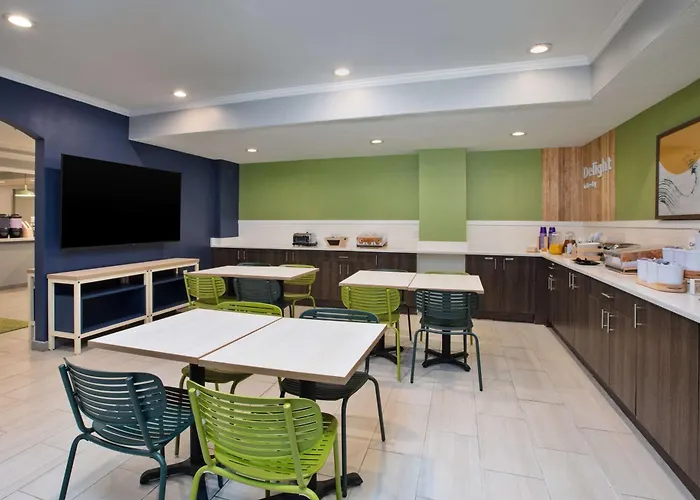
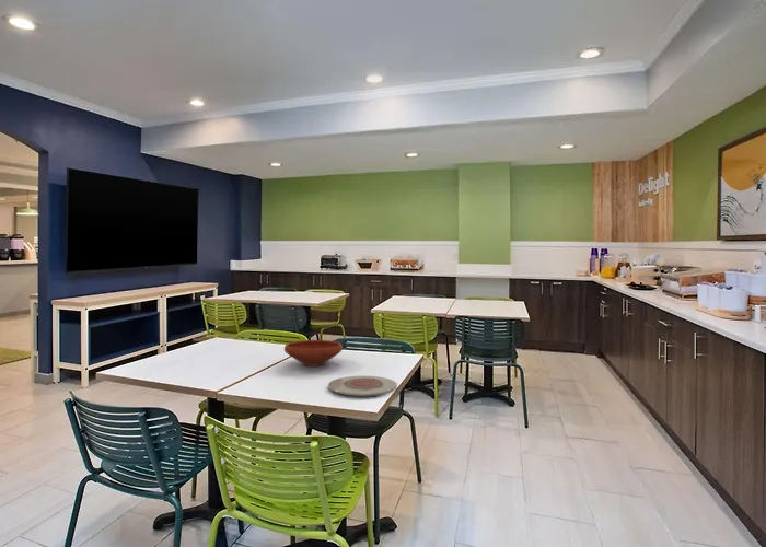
+ plate (362, 384)
+ bowl (313, 353)
